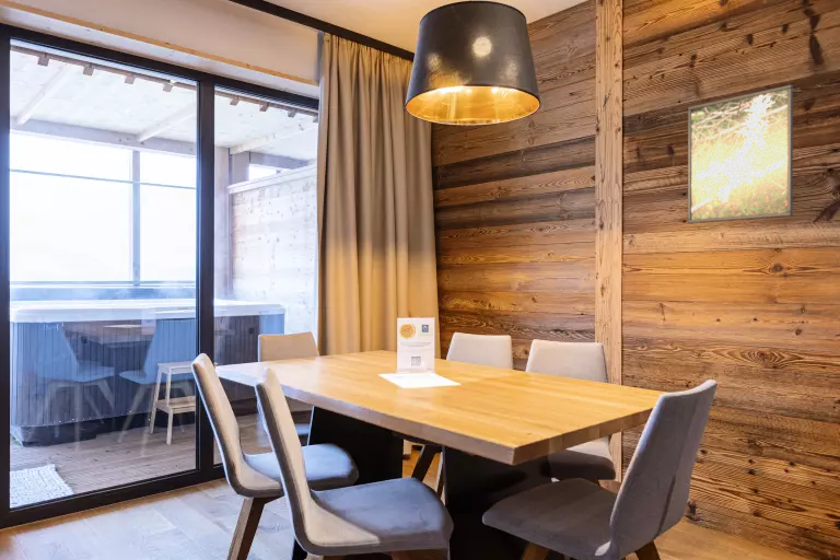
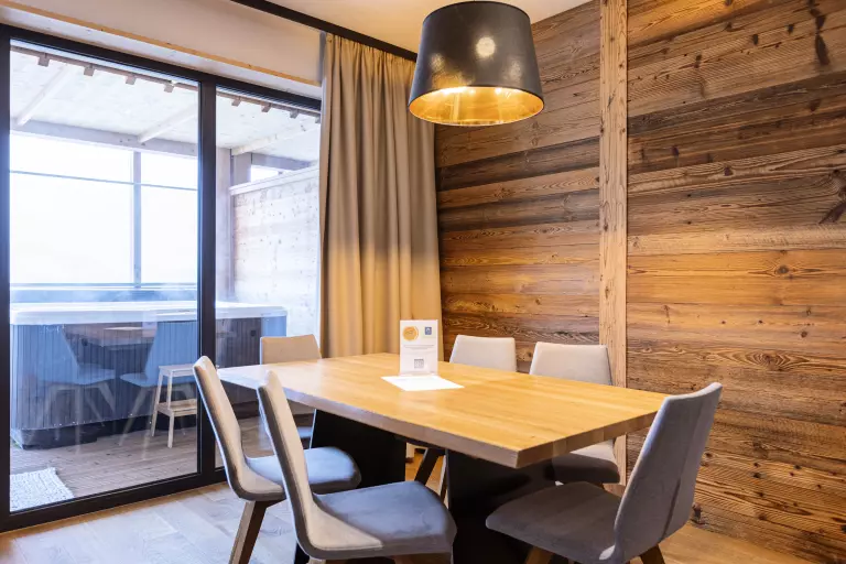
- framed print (737, 158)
